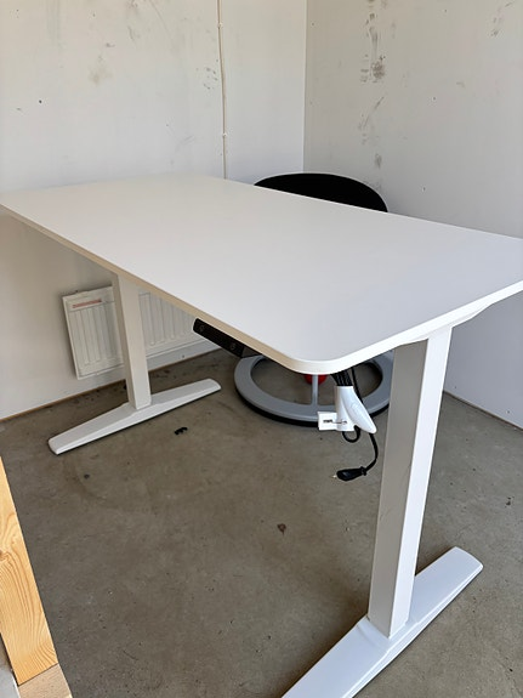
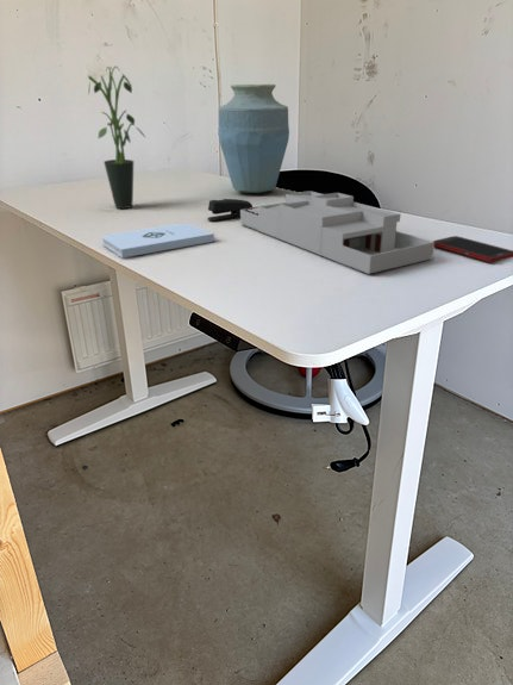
+ notepad (157, 238)
+ potted plant (119, 138)
+ vase (254, 139)
+ cell phone (471, 248)
+ desk organizer (326, 219)
+ stapler (231, 206)
